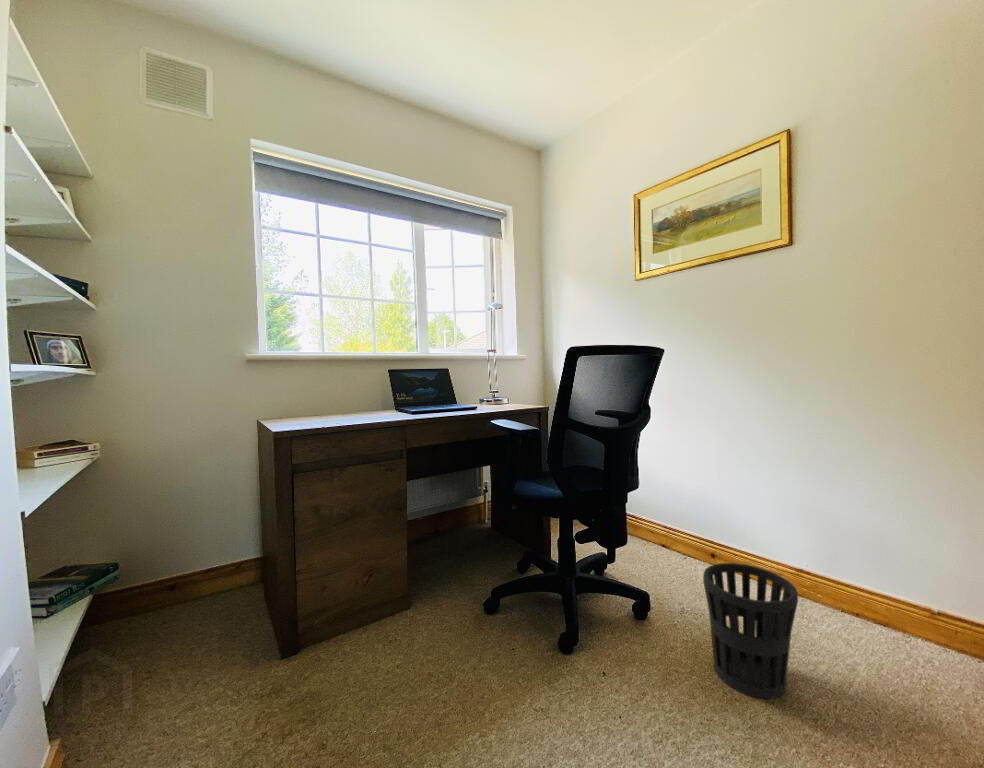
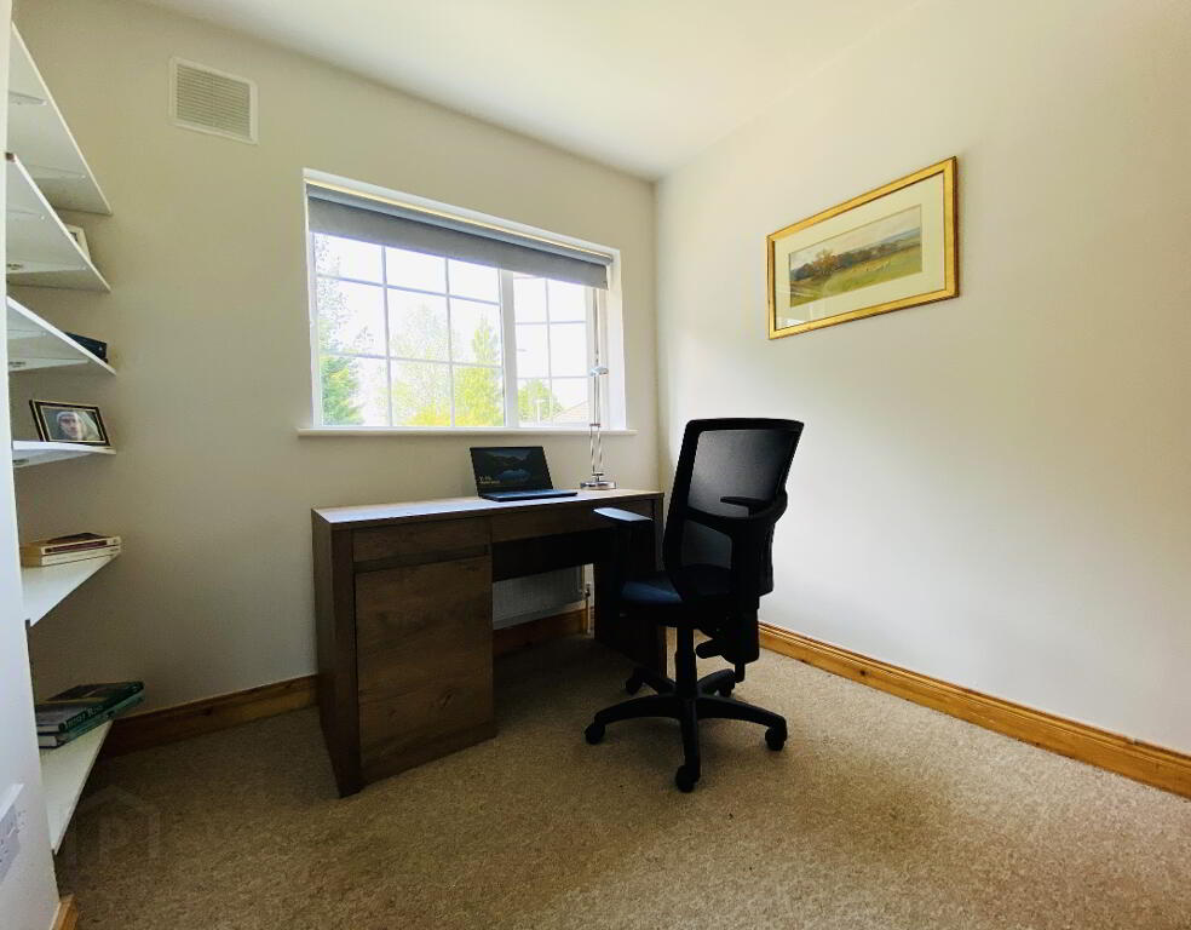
- wastebasket (748, 627)
